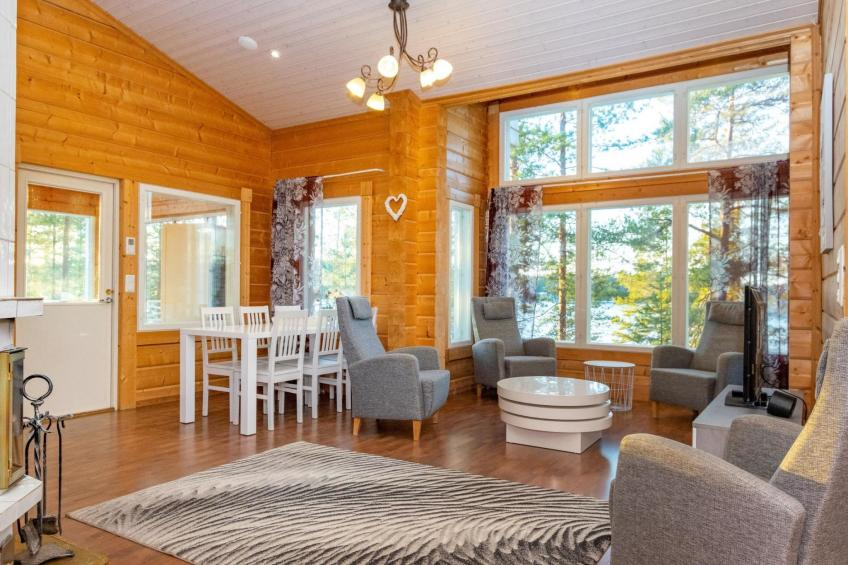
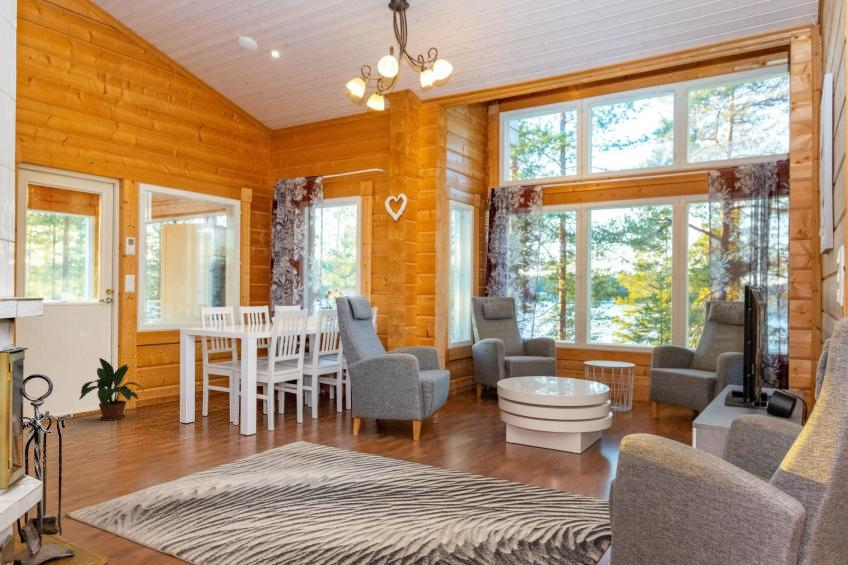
+ potted plant (111, 387)
